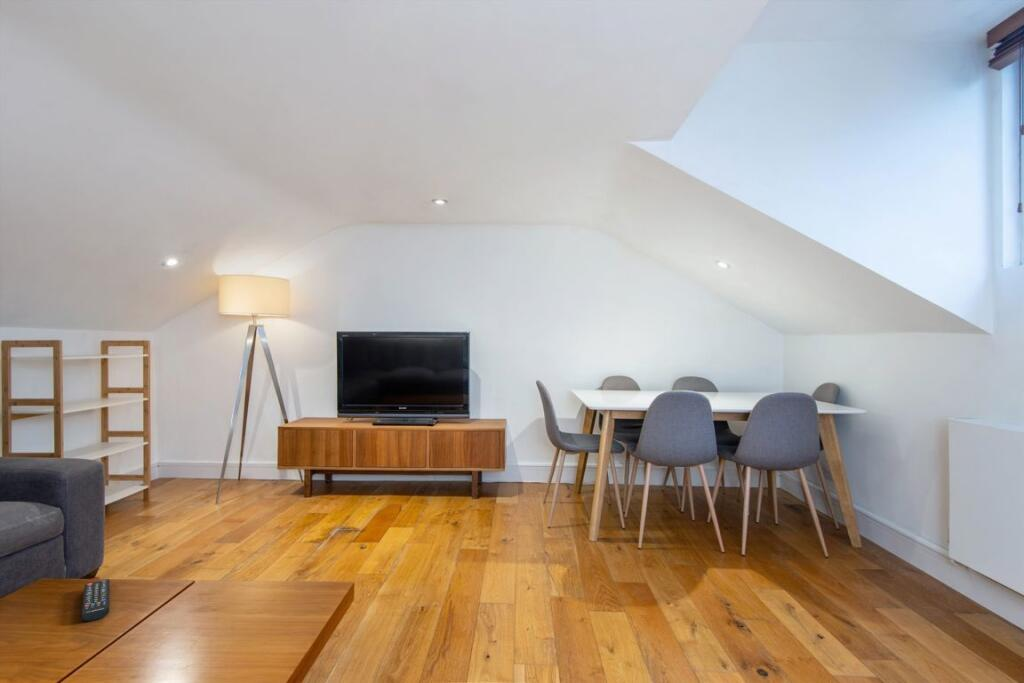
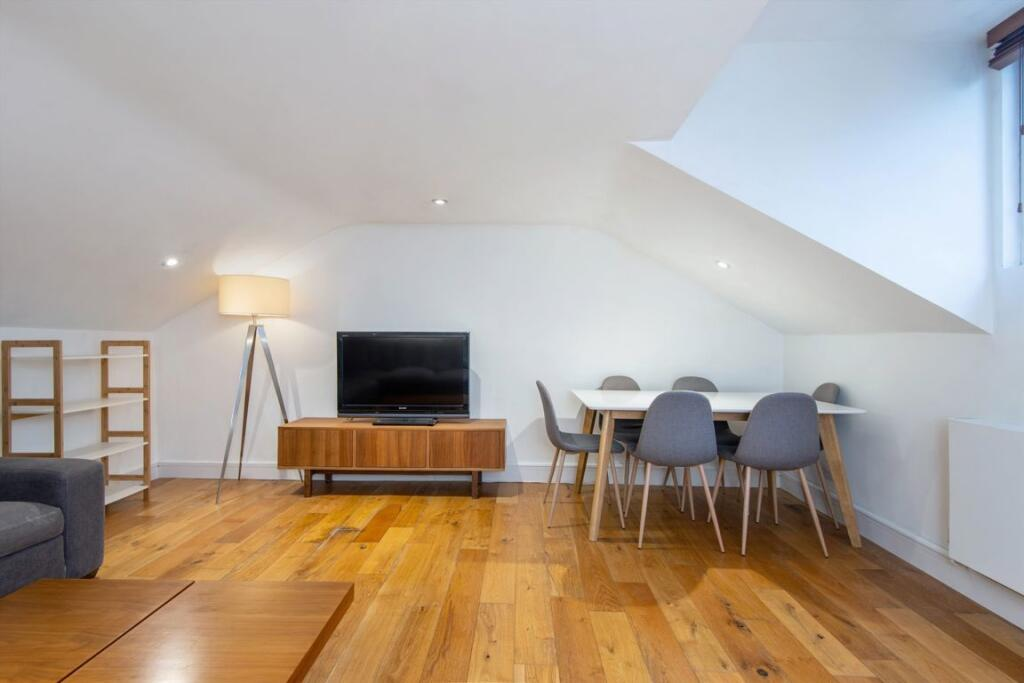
- remote control (96, 598)
